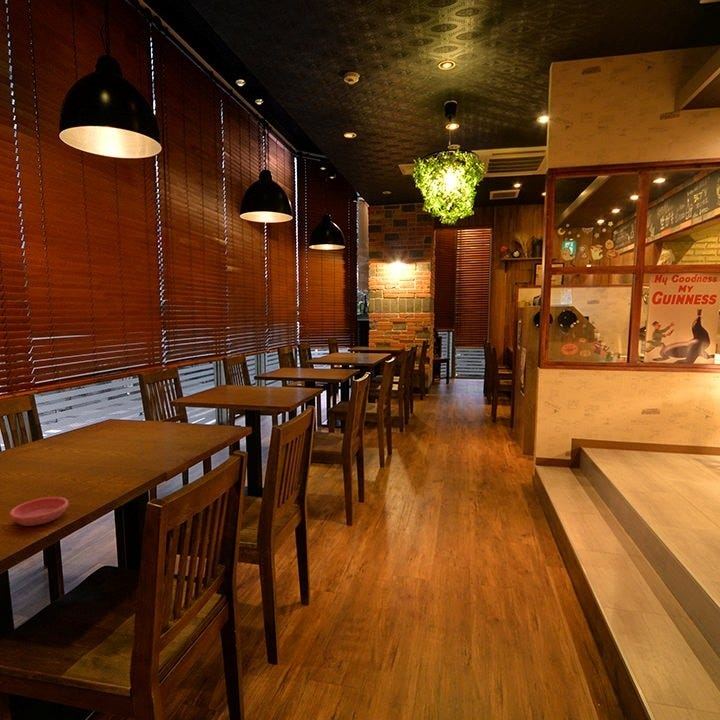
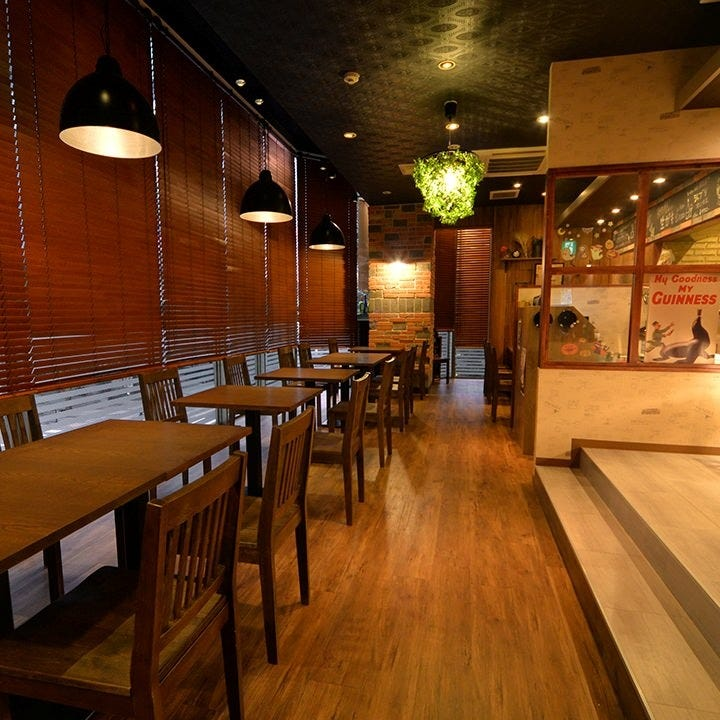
- saucer (40, 512)
